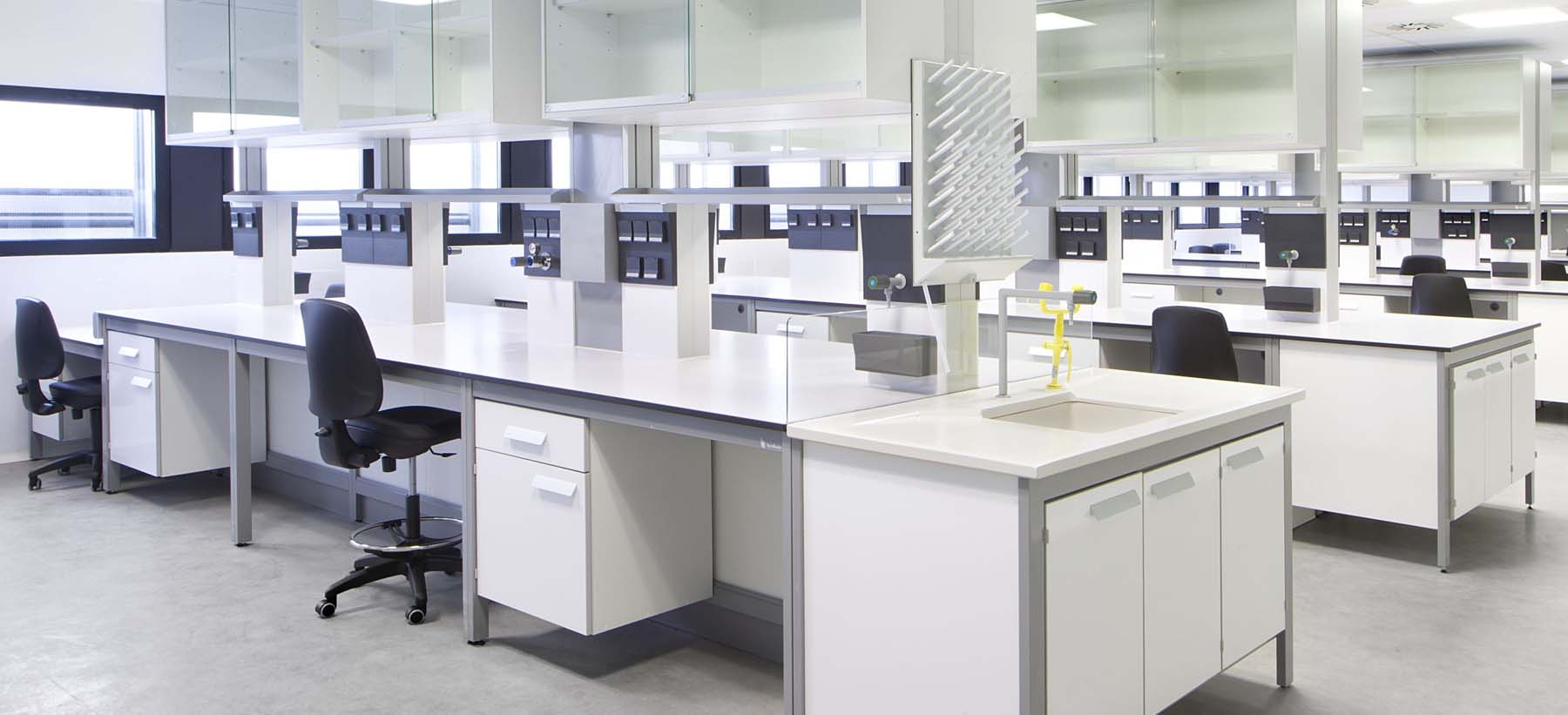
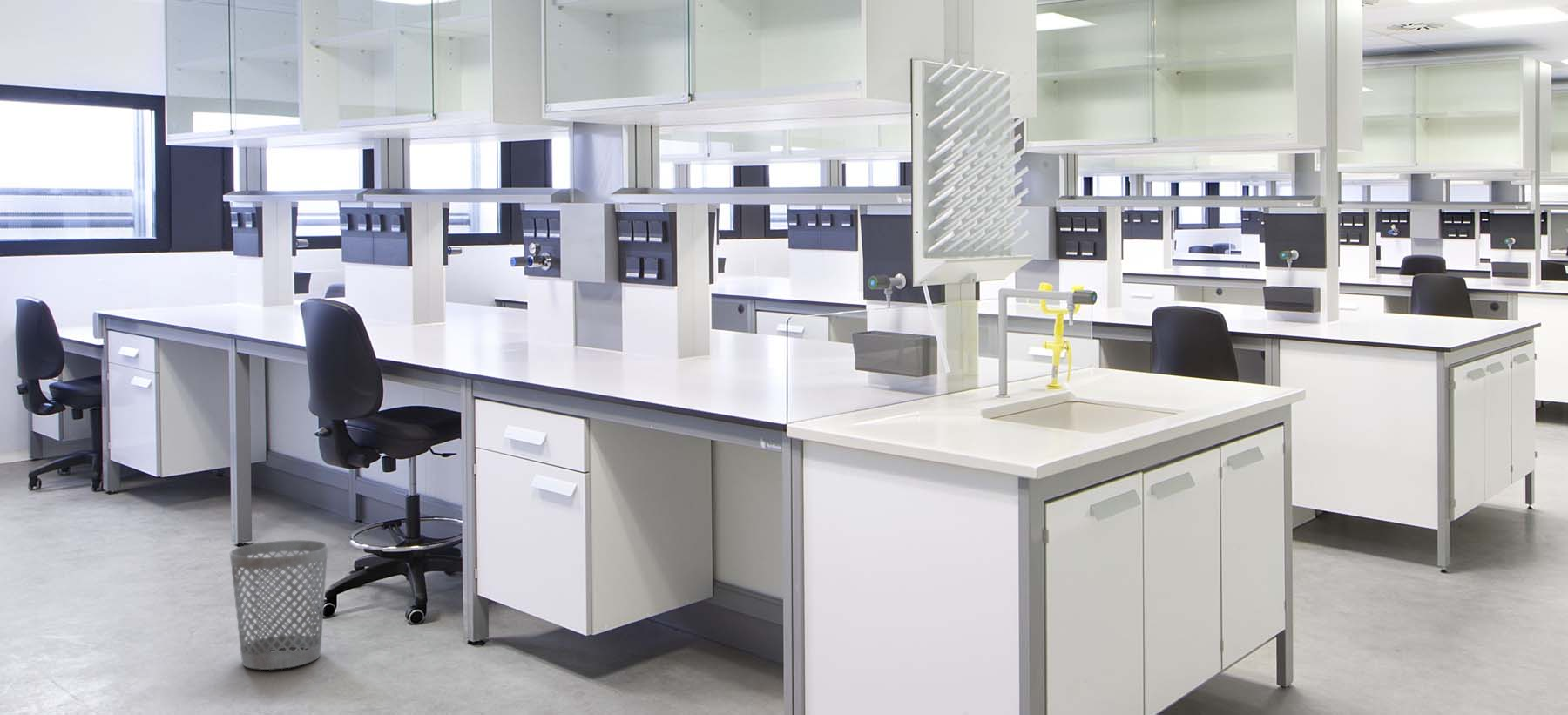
+ wastebasket (280, 604)
